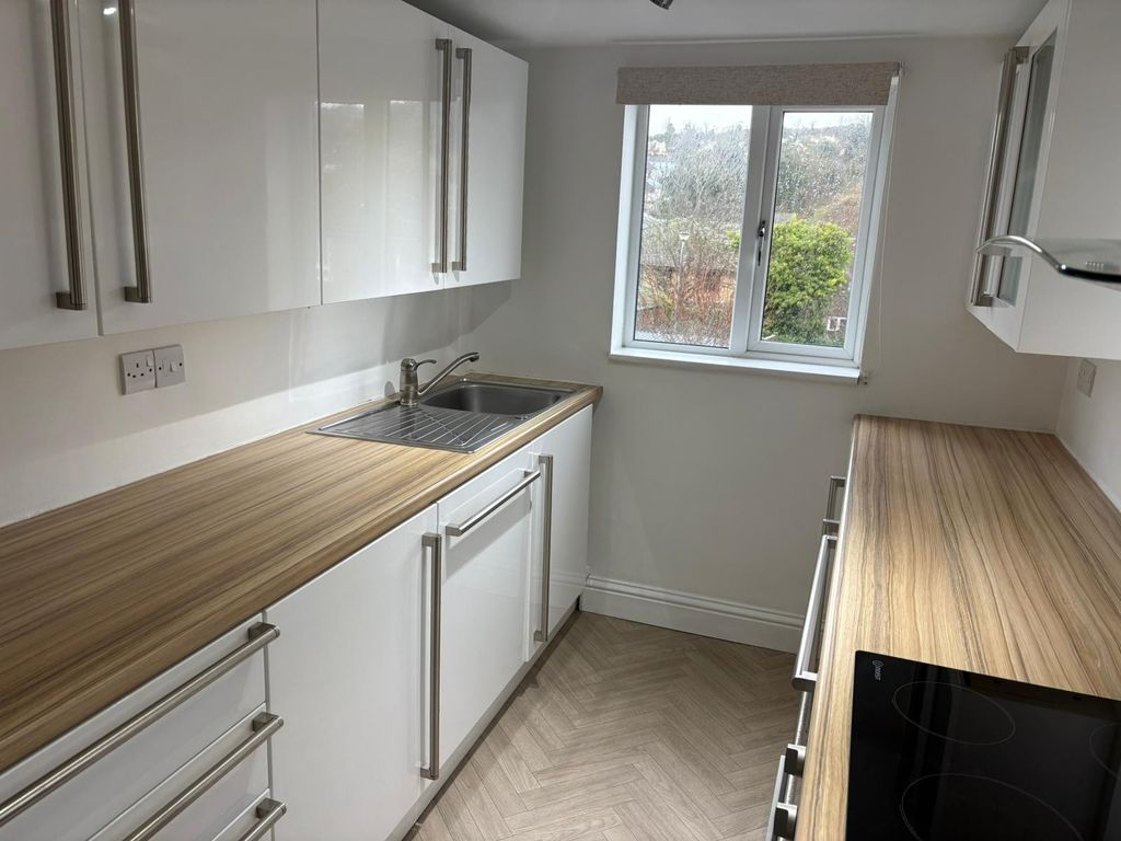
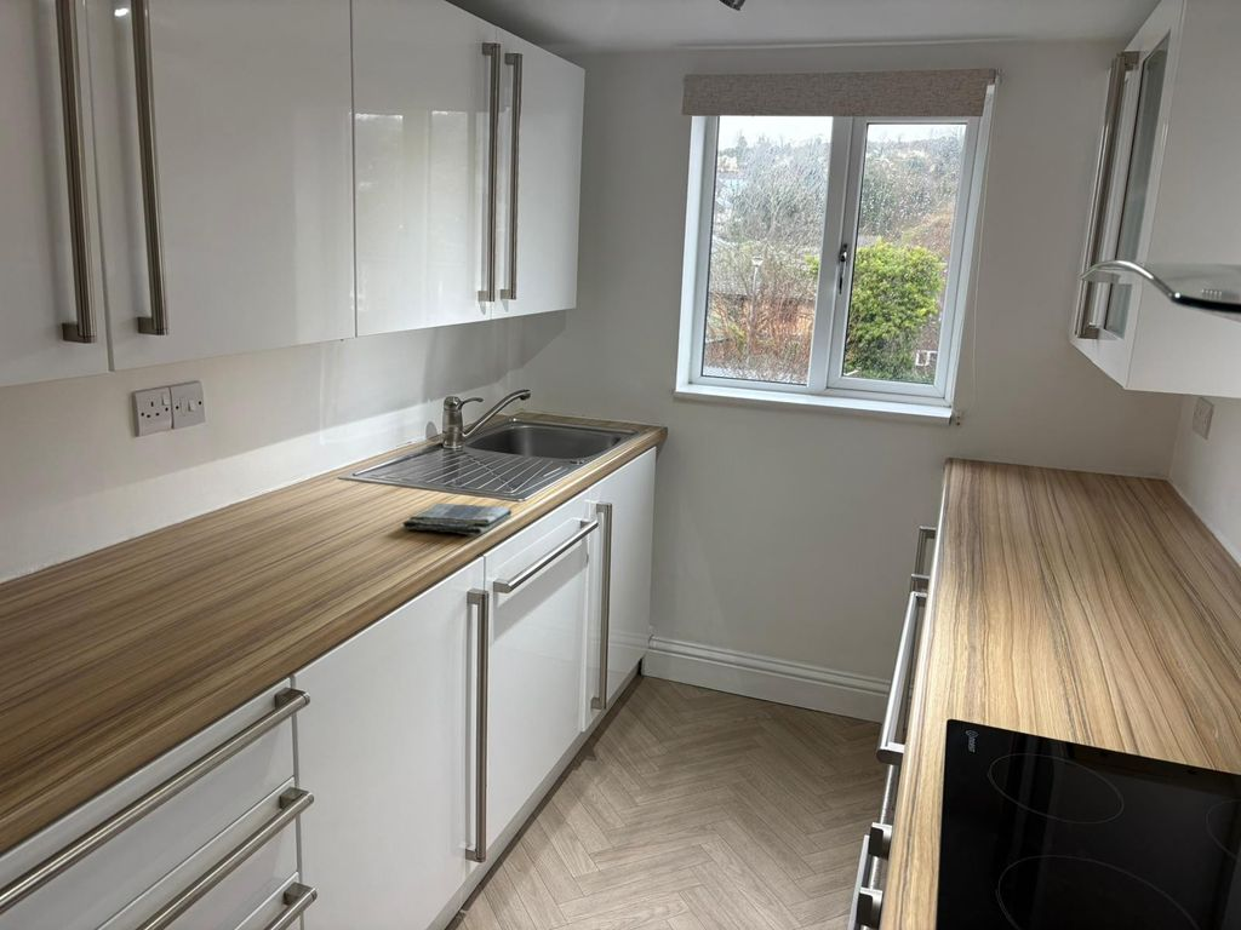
+ dish towel (458, 516)
